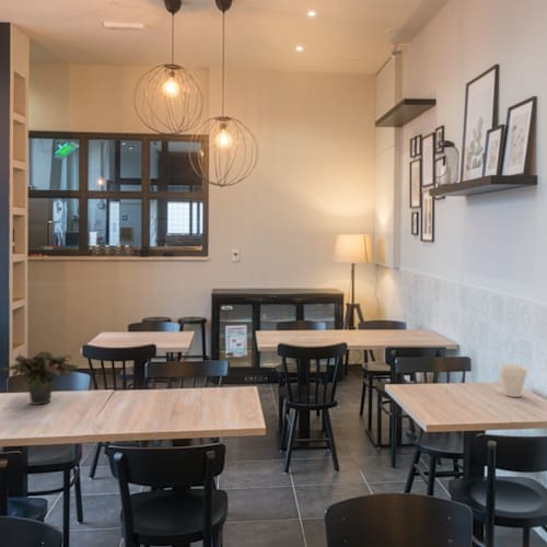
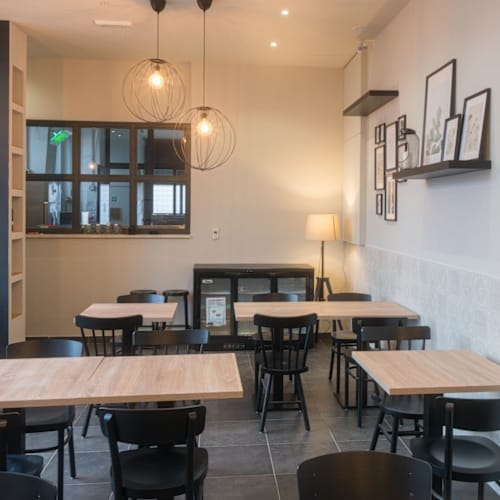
- cup (512, 381)
- potted plant (40, 377)
